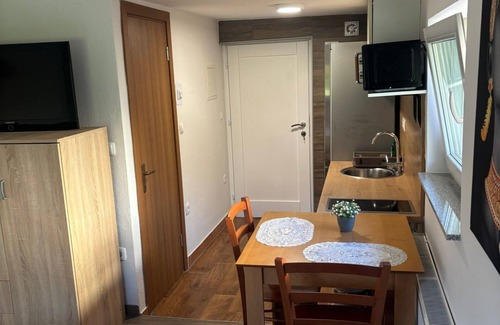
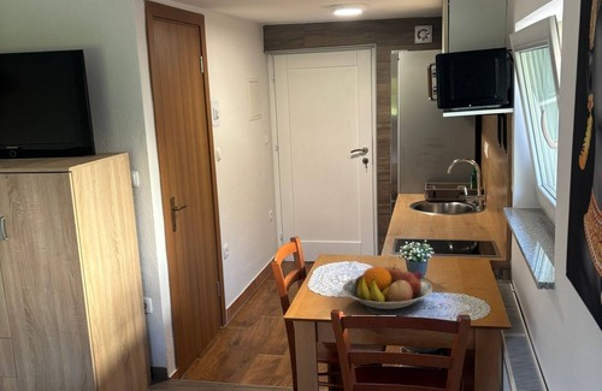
+ fruit bowl (386, 283)
